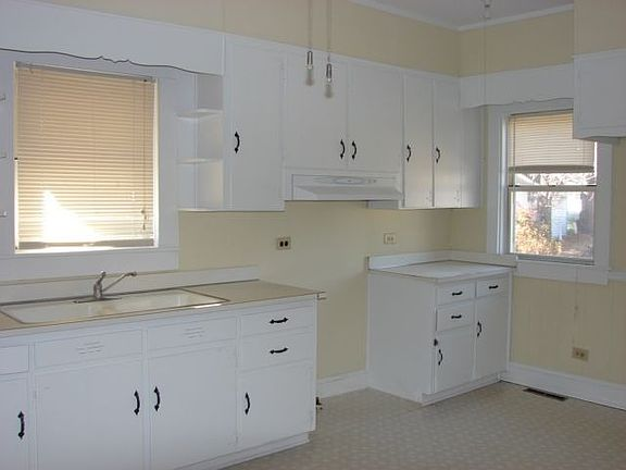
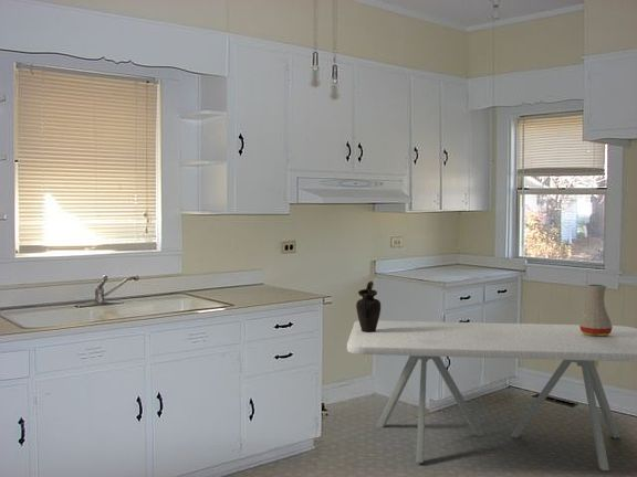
+ vase (596, 309)
+ ceramic pitcher (367, 306)
+ dining table (501, 357)
